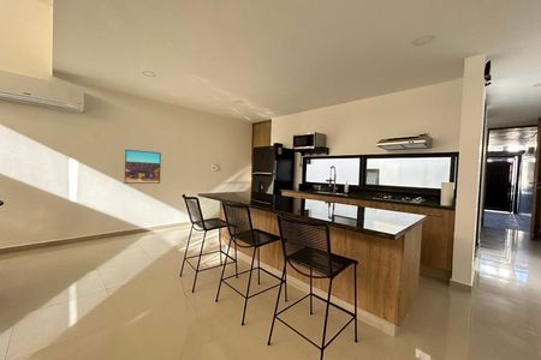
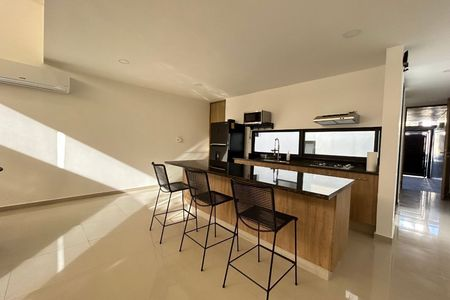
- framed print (143, 167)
